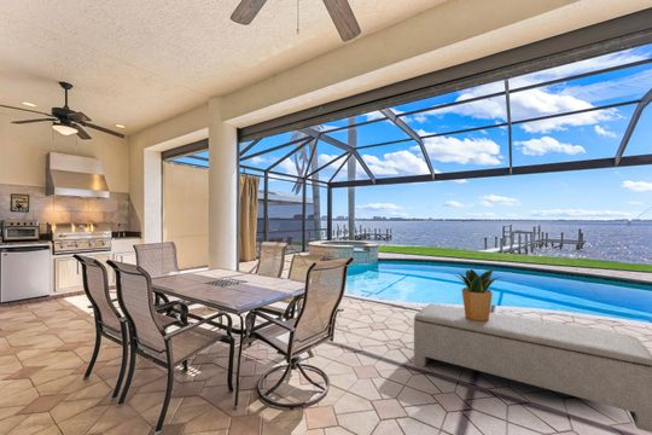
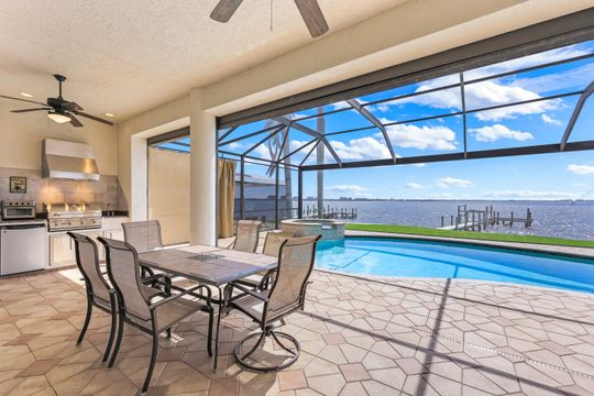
- potted plant (475, 292)
- bench (513, 350)
